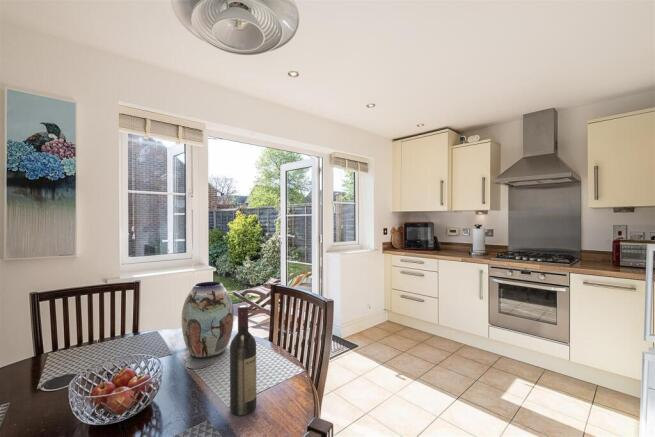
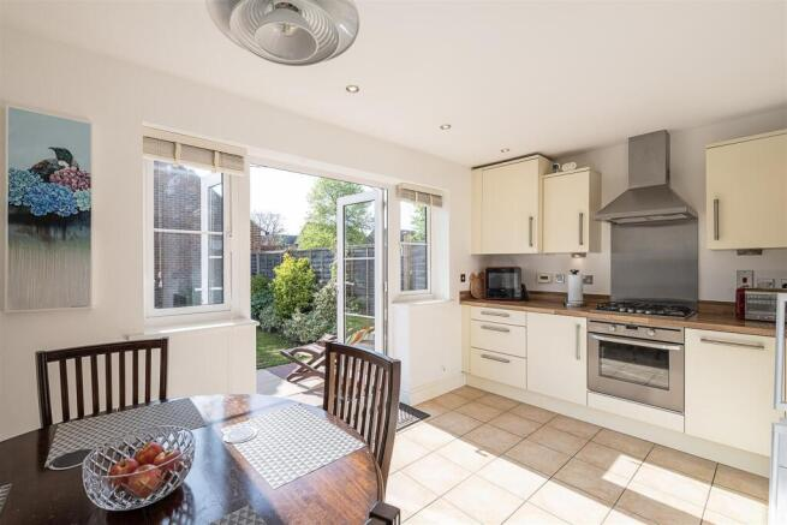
- wine bottle (243, 357)
- vase (208, 317)
